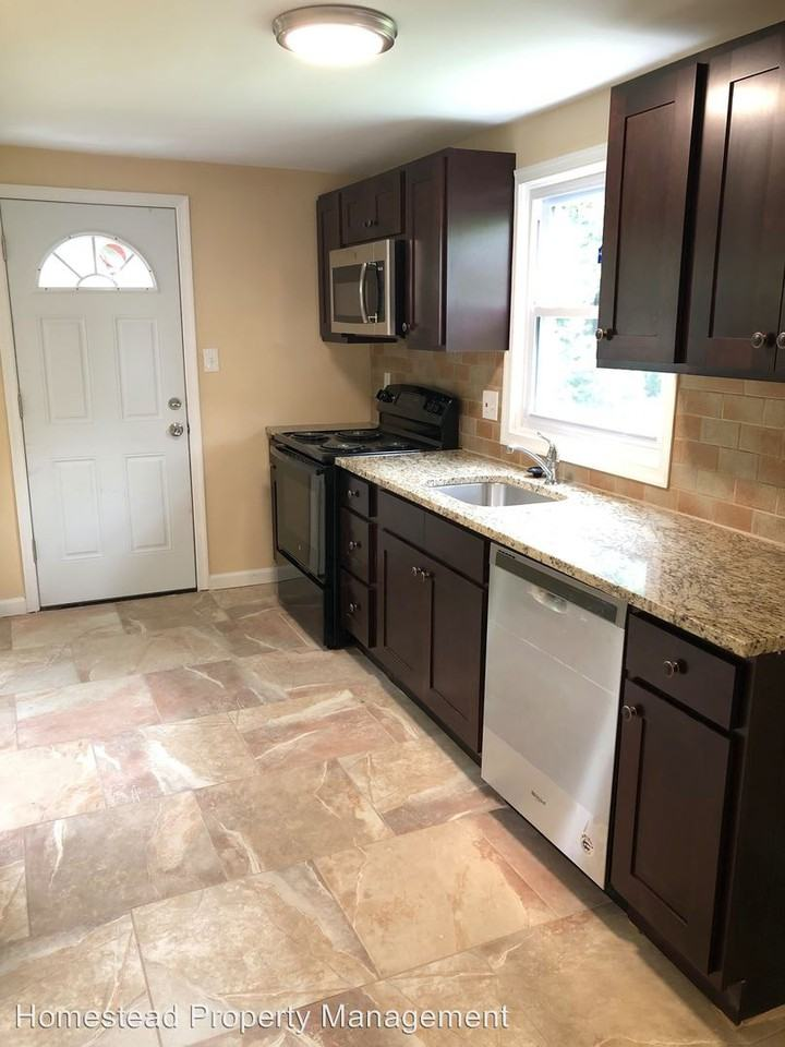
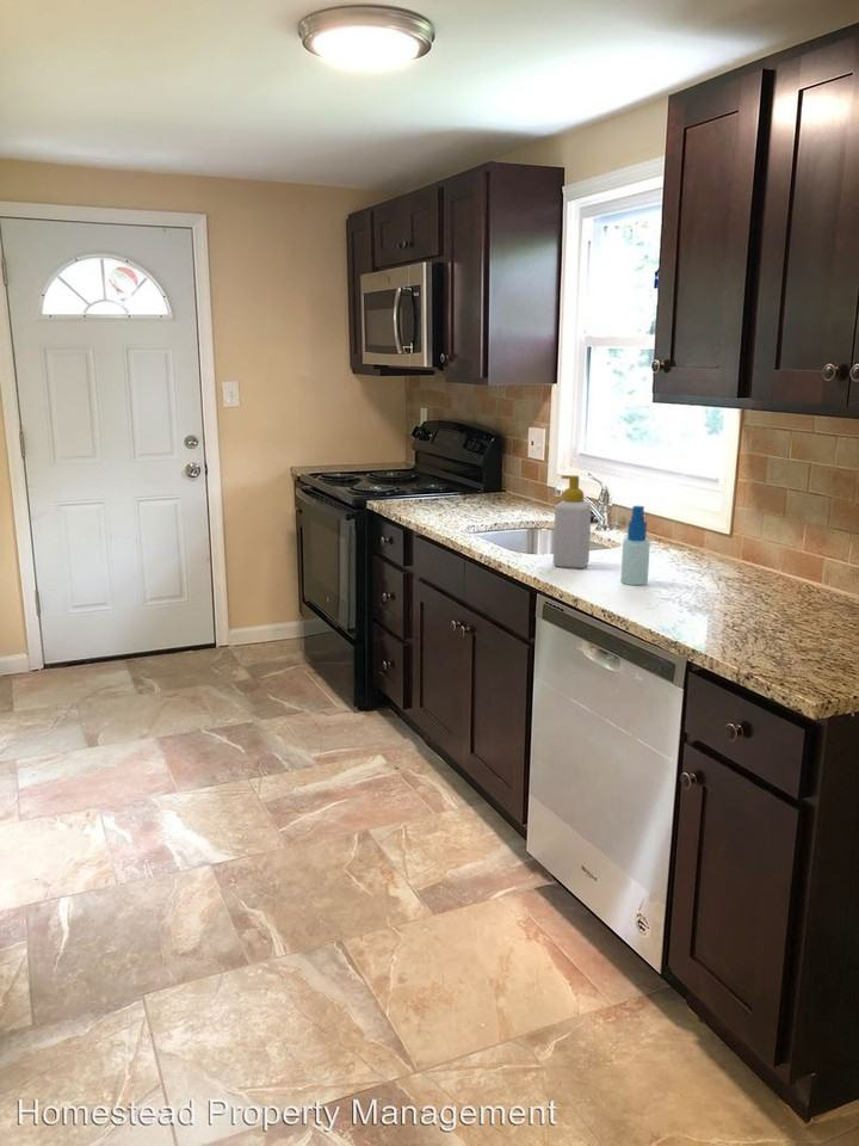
+ spray bottle (636, 544)
+ soap bottle (571, 520)
